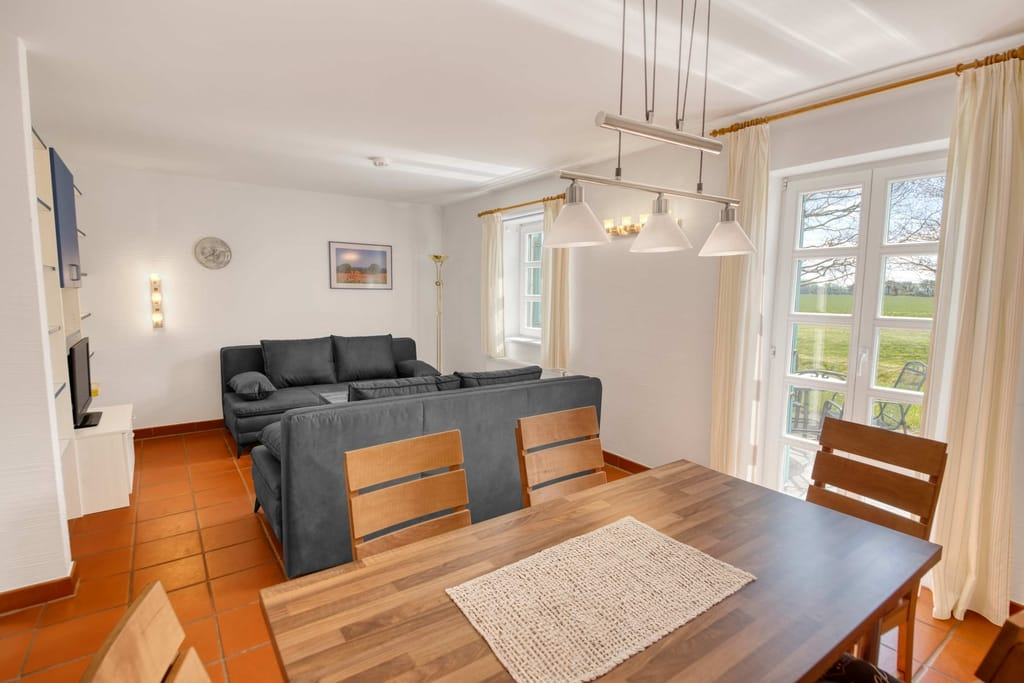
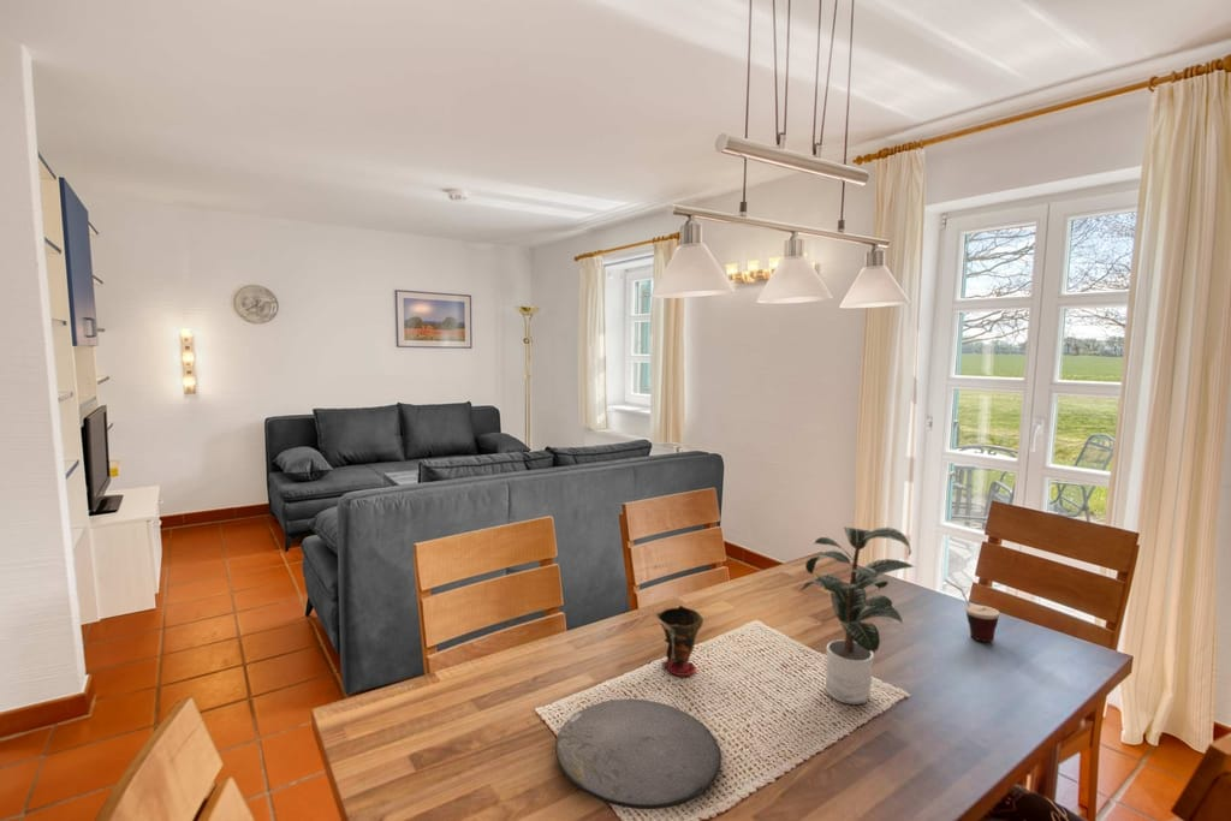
+ potted plant (840, 605)
+ cup (969, 609)
+ cup (678, 639)
+ plate (637, 746)
